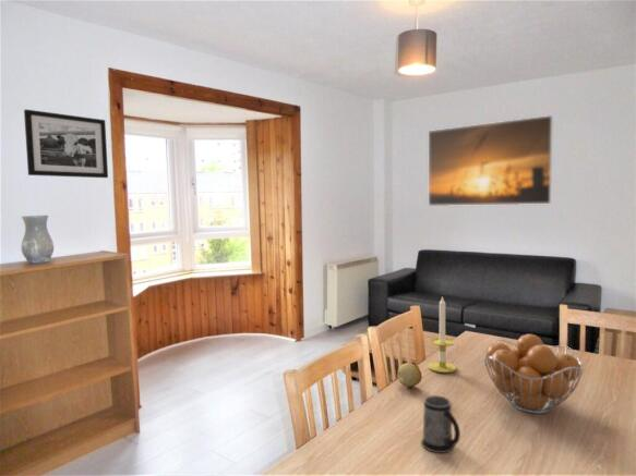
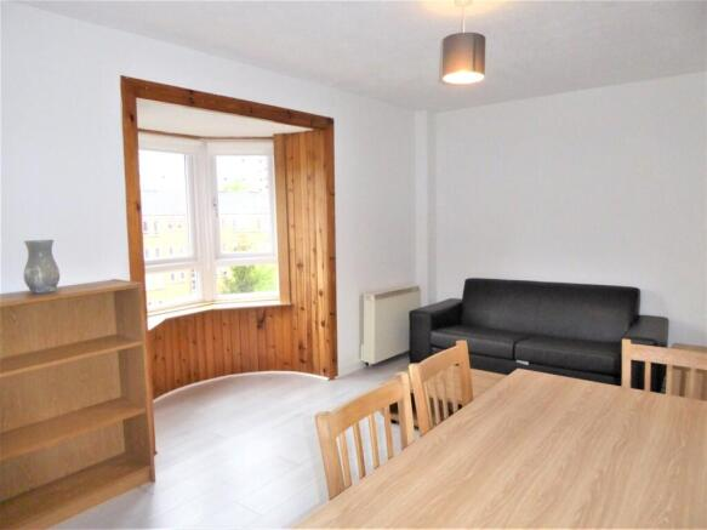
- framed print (484, 164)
- mug (442, 425)
- candle (442, 331)
- fruit (409, 375)
- picture frame (69, 146)
- fruit basket (530, 371)
